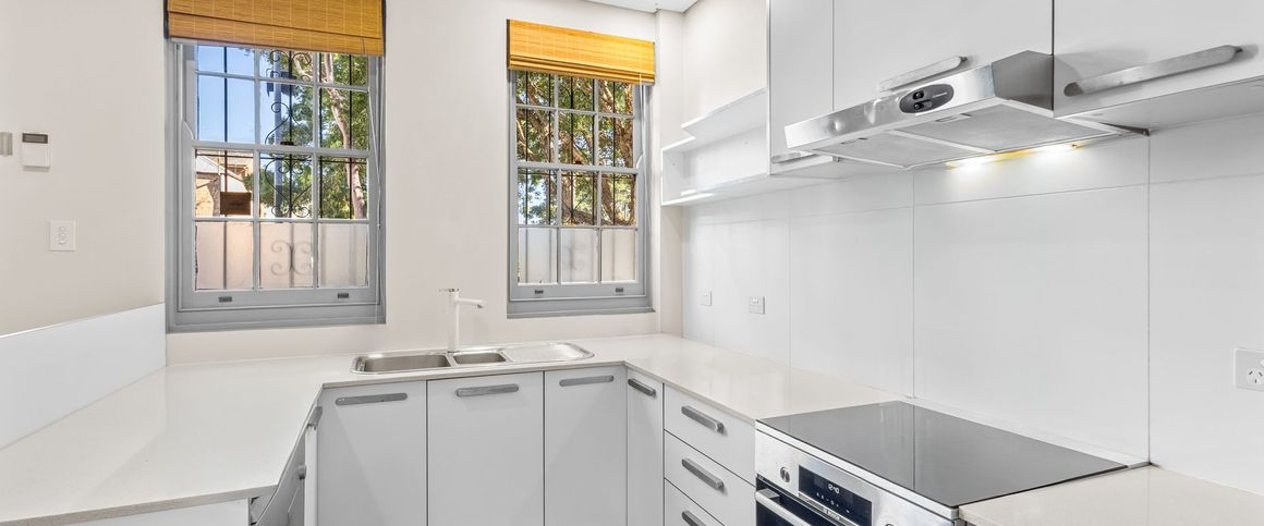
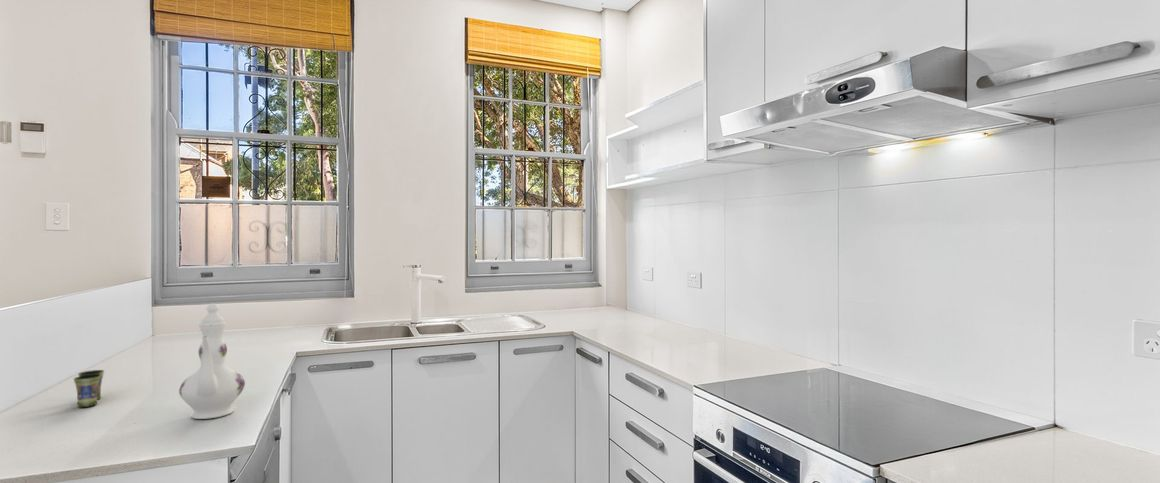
+ chinaware (211, 360)
+ cup (89, 388)
